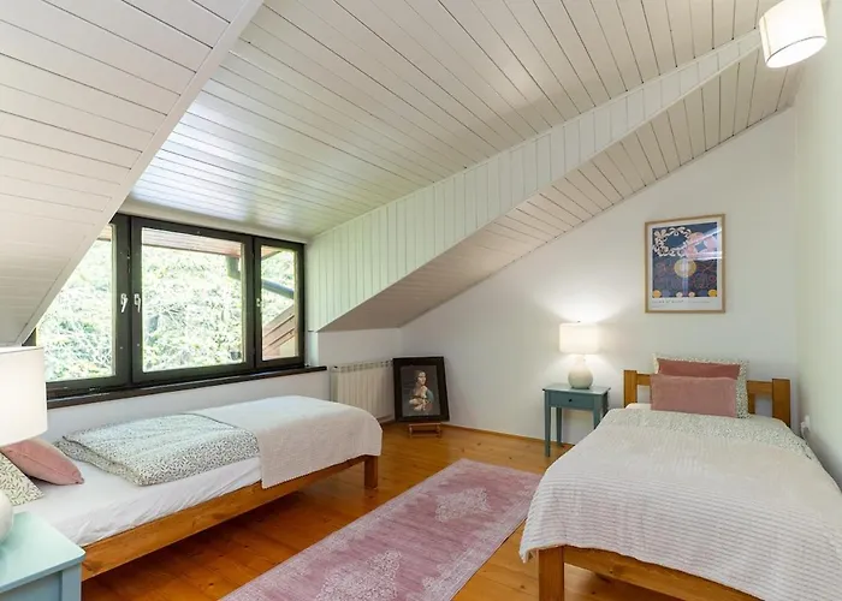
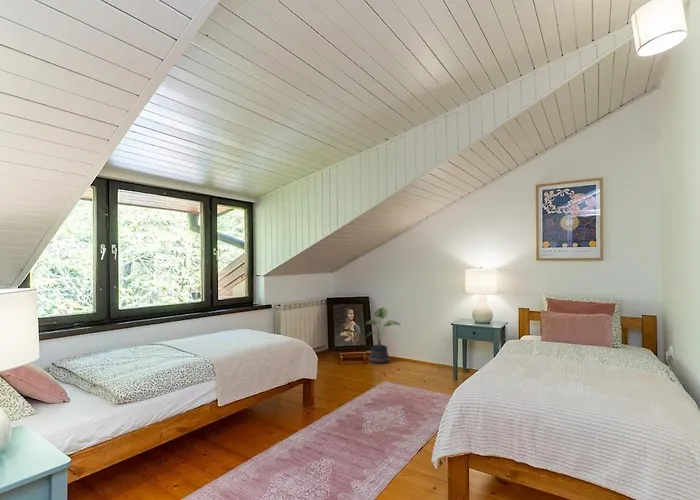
+ potted plant (380, 336)
